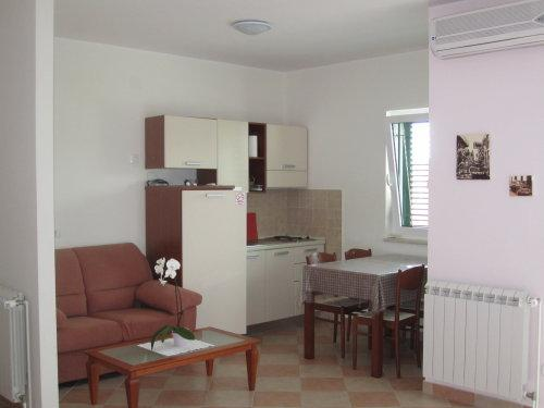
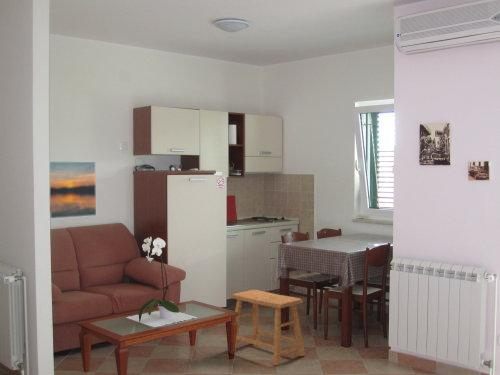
+ stool (263, 331)
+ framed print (70, 189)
